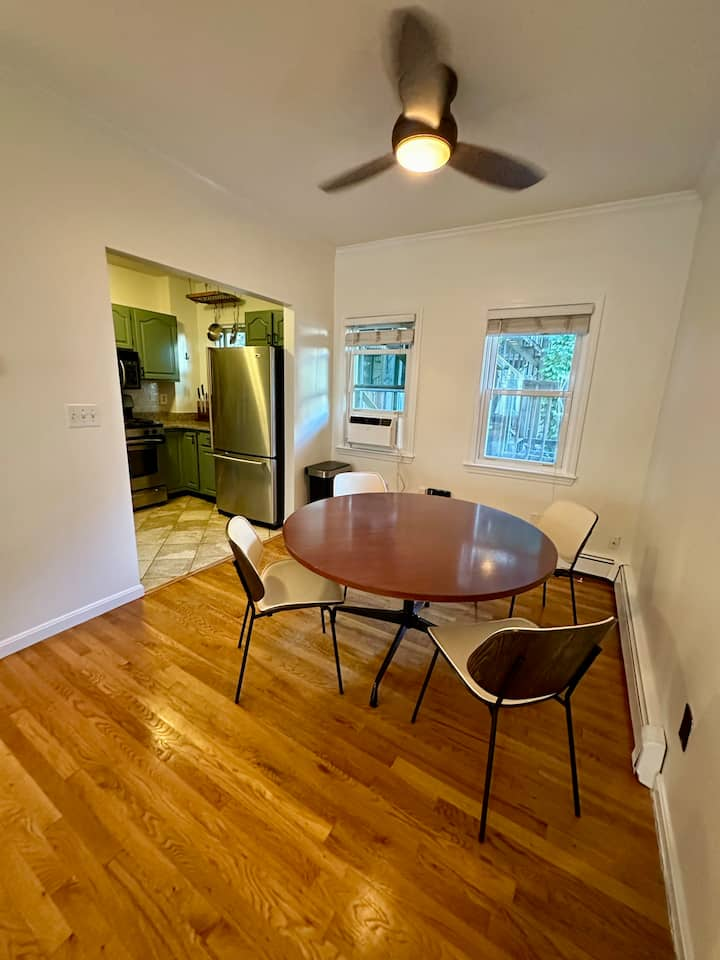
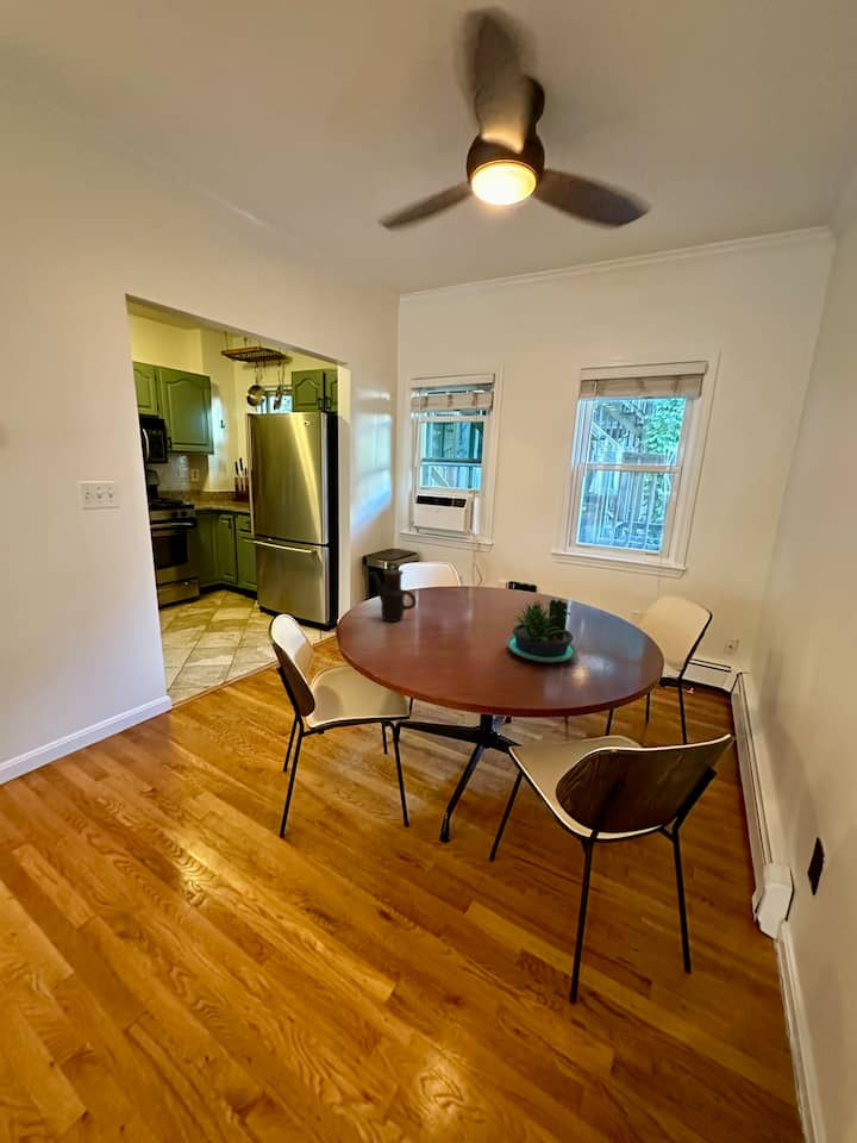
+ potted plant (542, 627)
+ teapot (392, 591)
